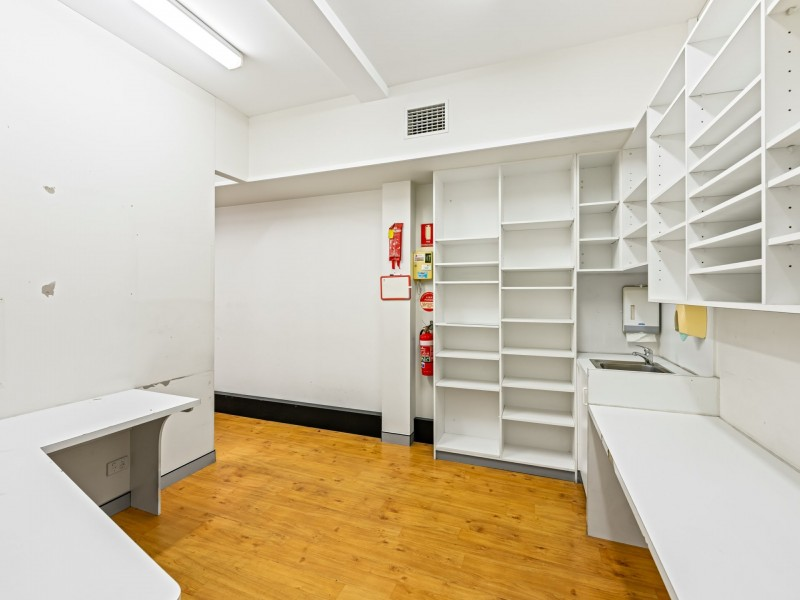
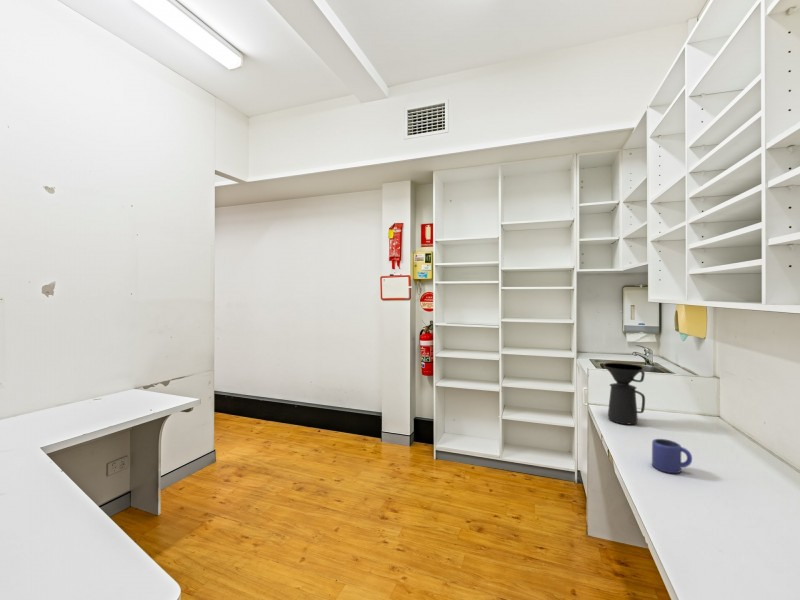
+ mug (671, 456)
+ coffee maker (622, 393)
